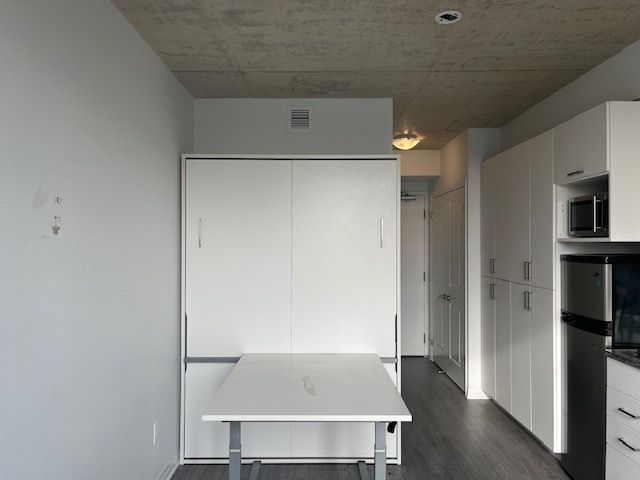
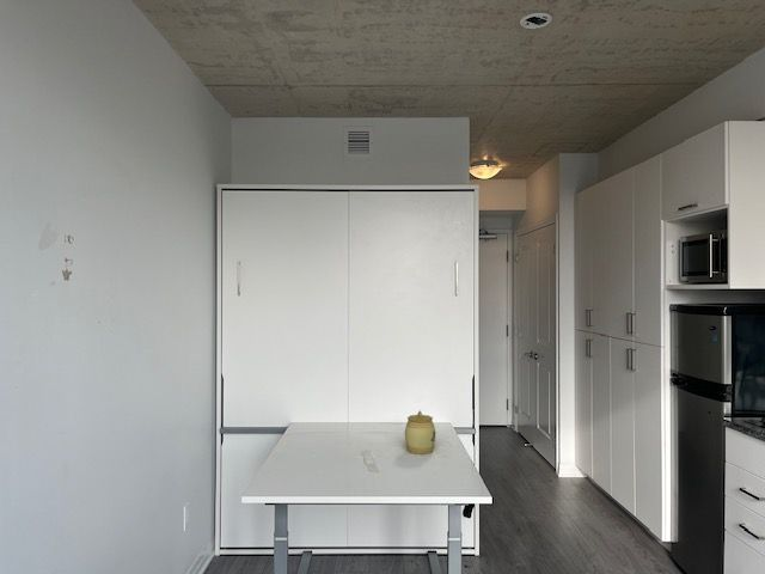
+ jar (420, 429)
